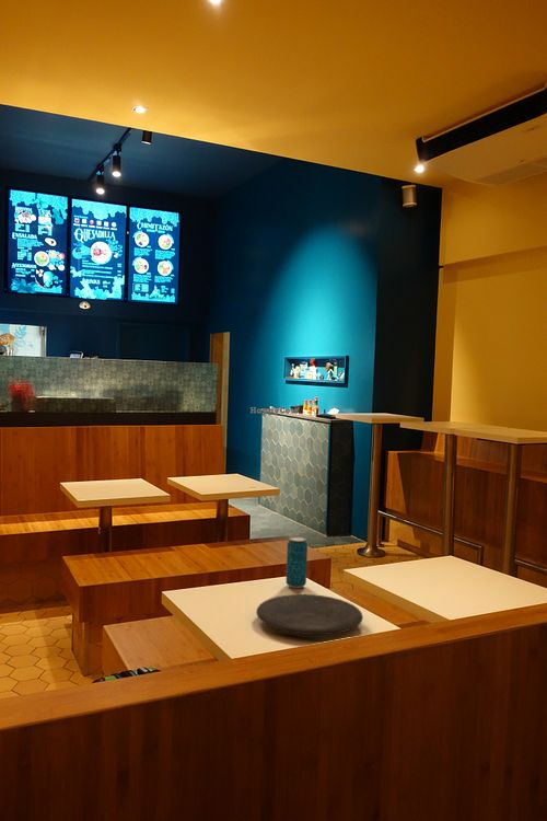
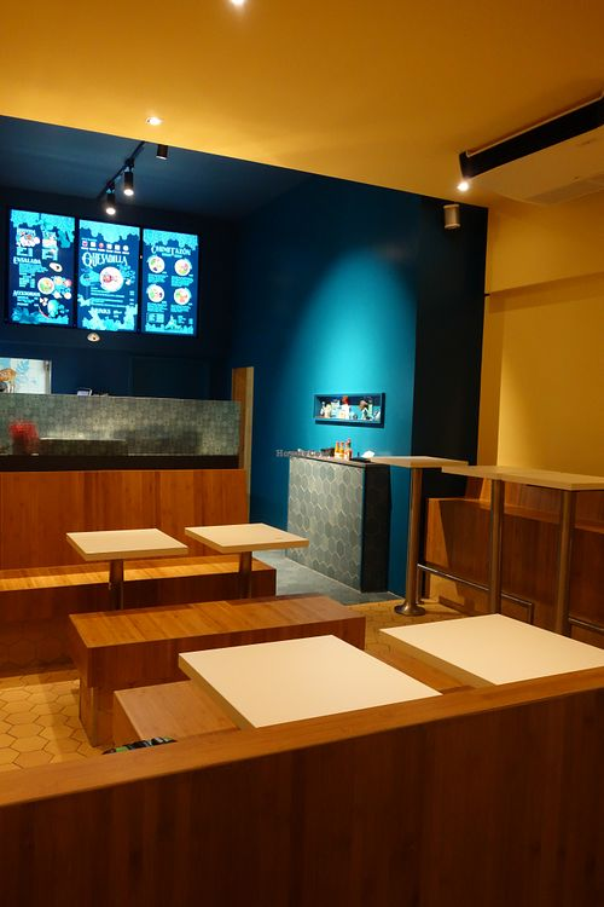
- plate (309, 616)
- beverage can (296, 562)
